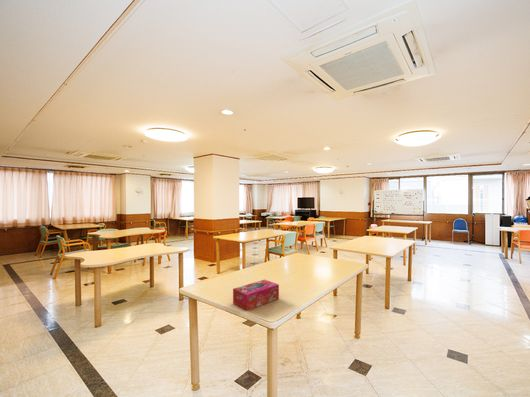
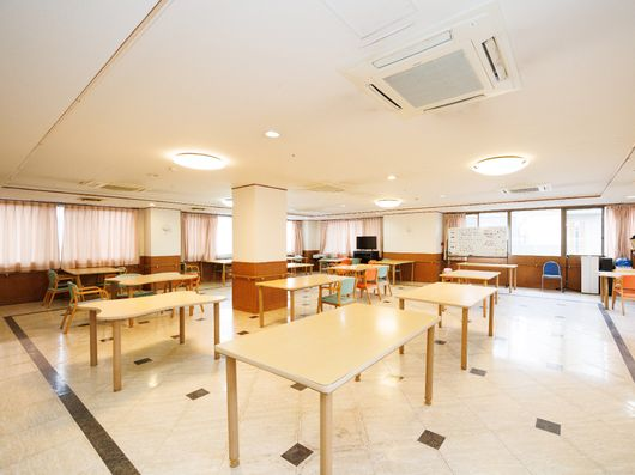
- tissue box (256, 293)
